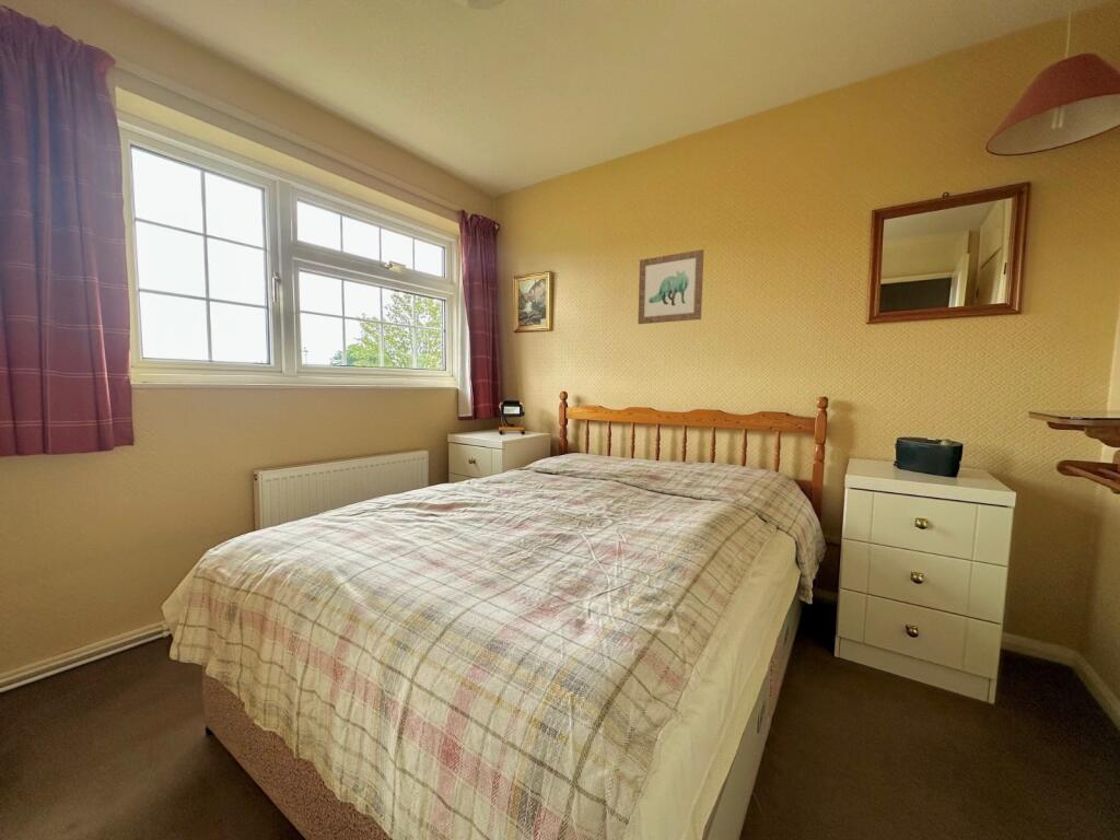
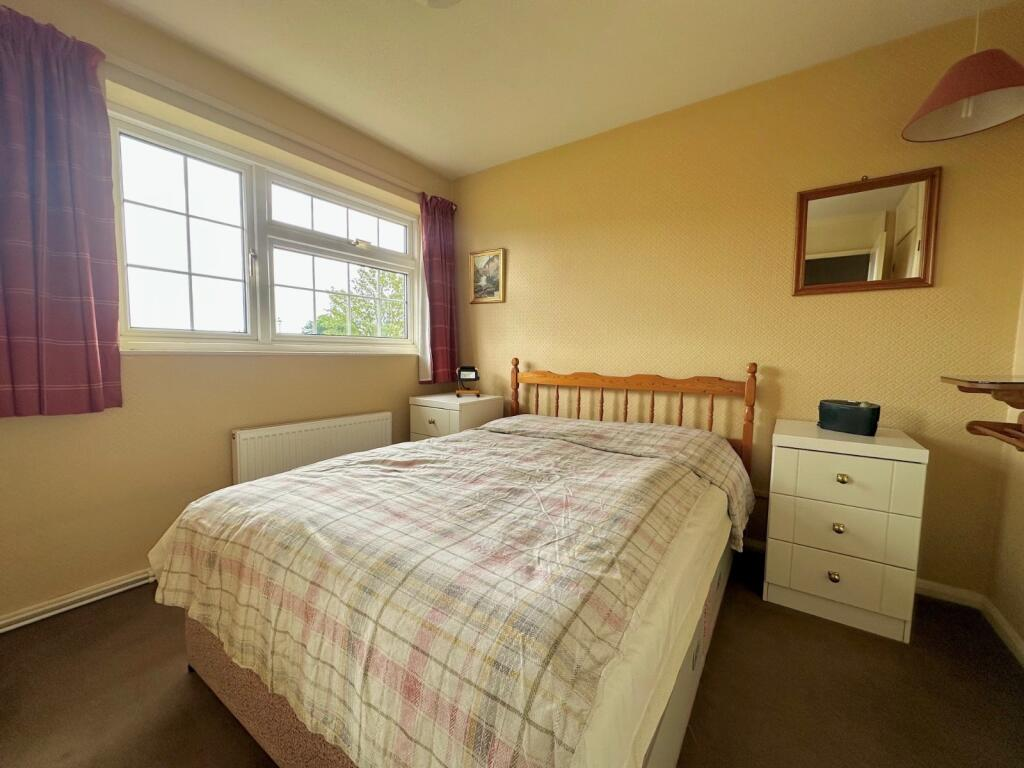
- wall art (669, 288)
